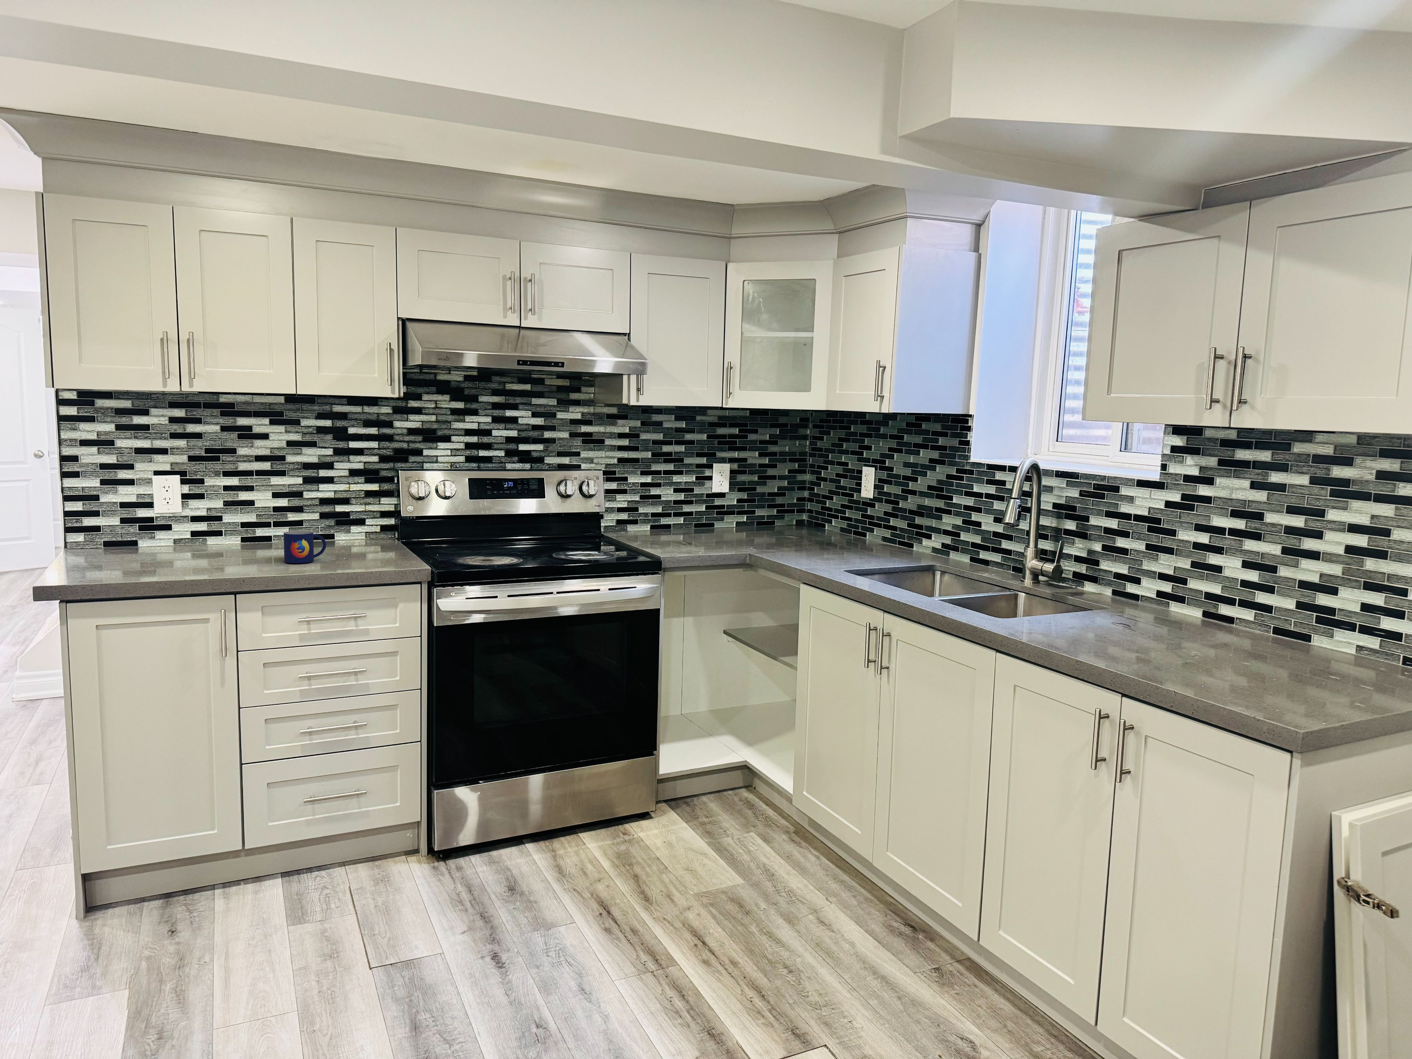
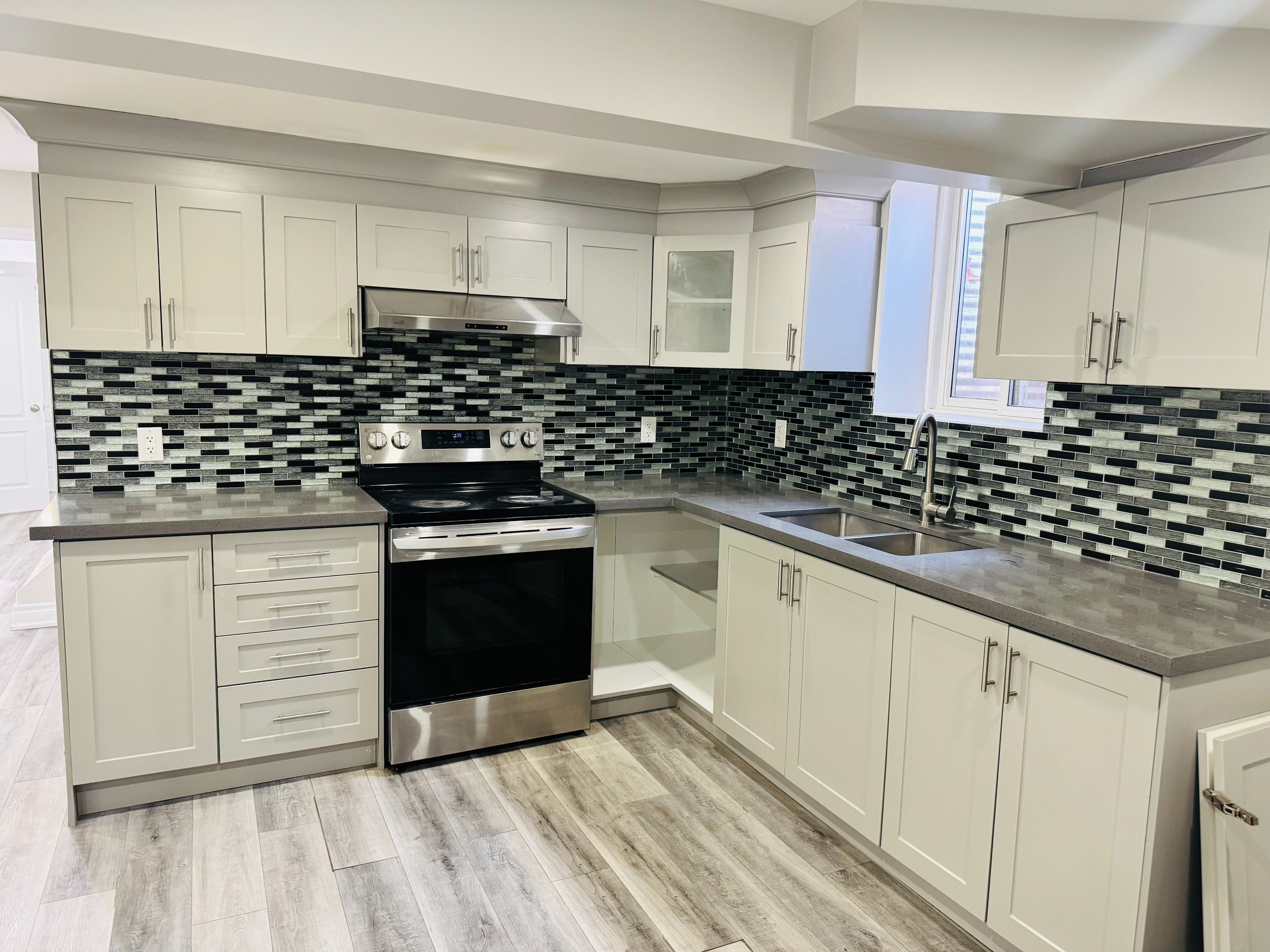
- mug (306, 546)
